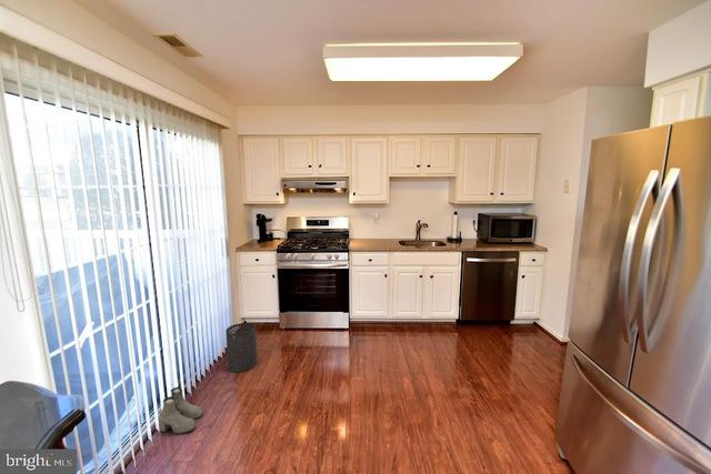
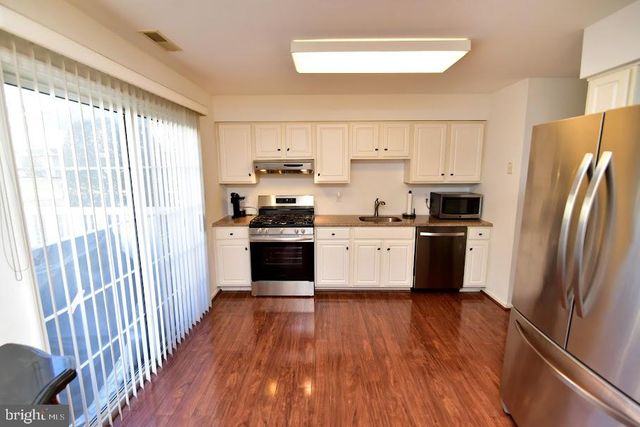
- boots (180, 407)
- trash can (241, 346)
